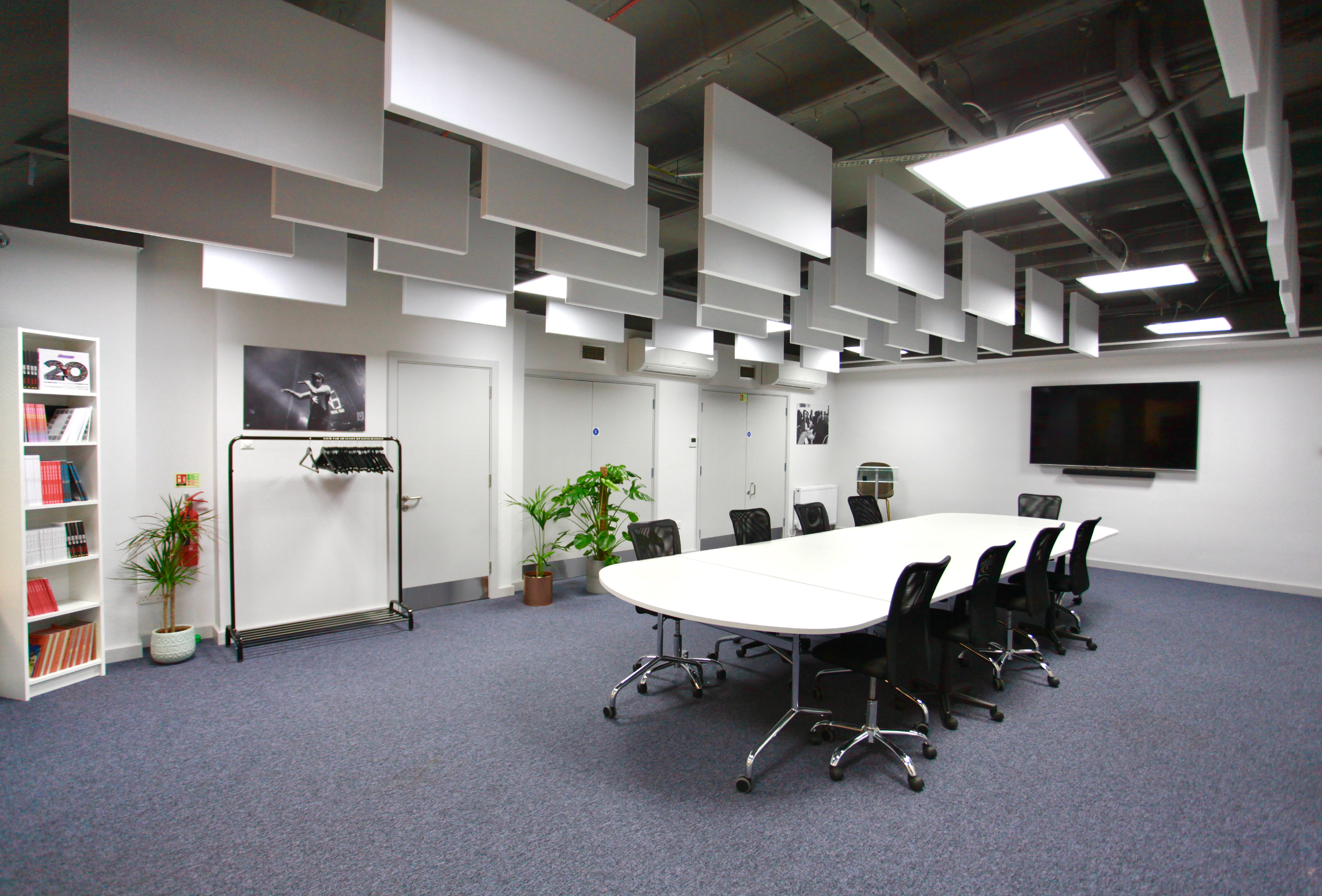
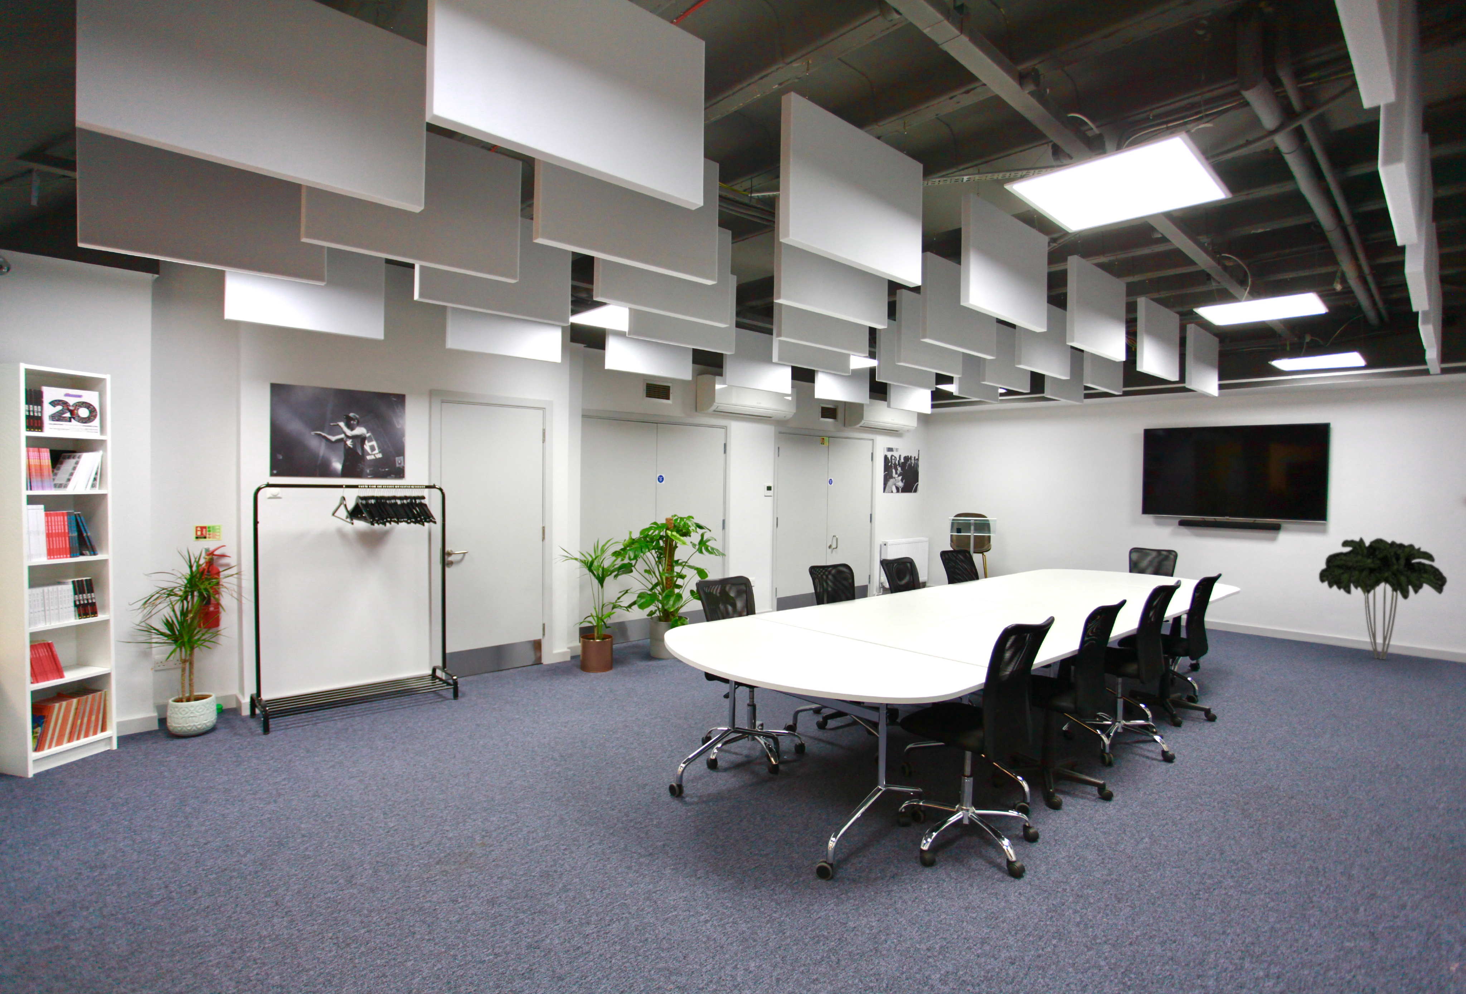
+ indoor plant (1383, 598)
